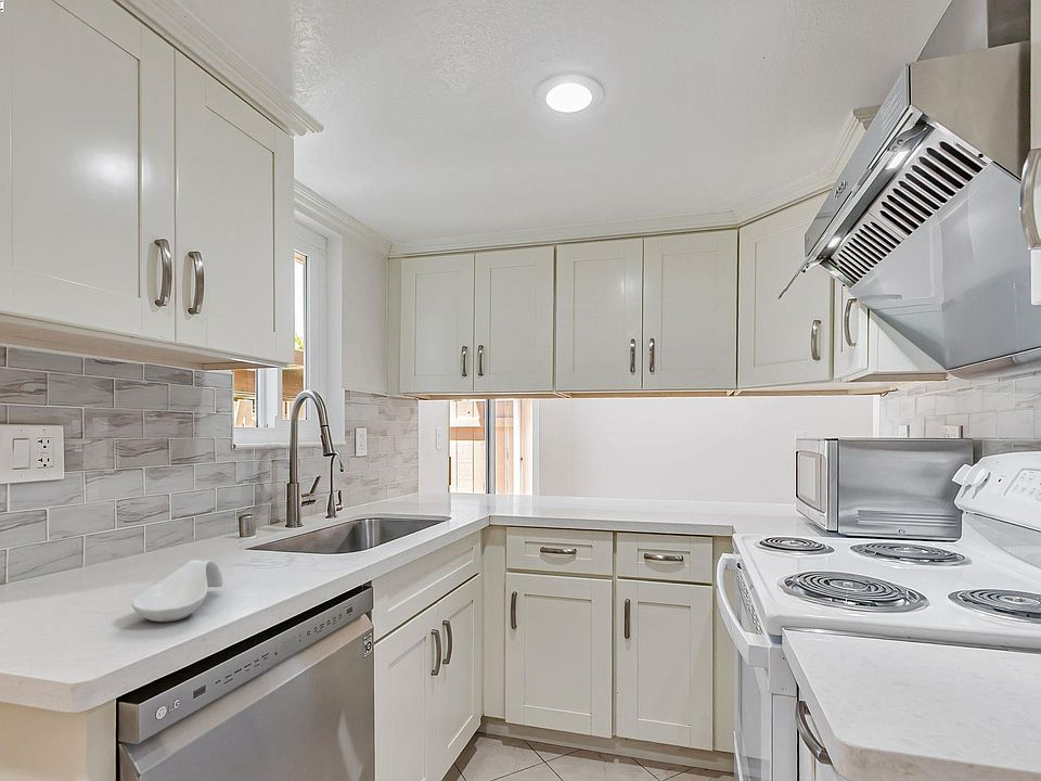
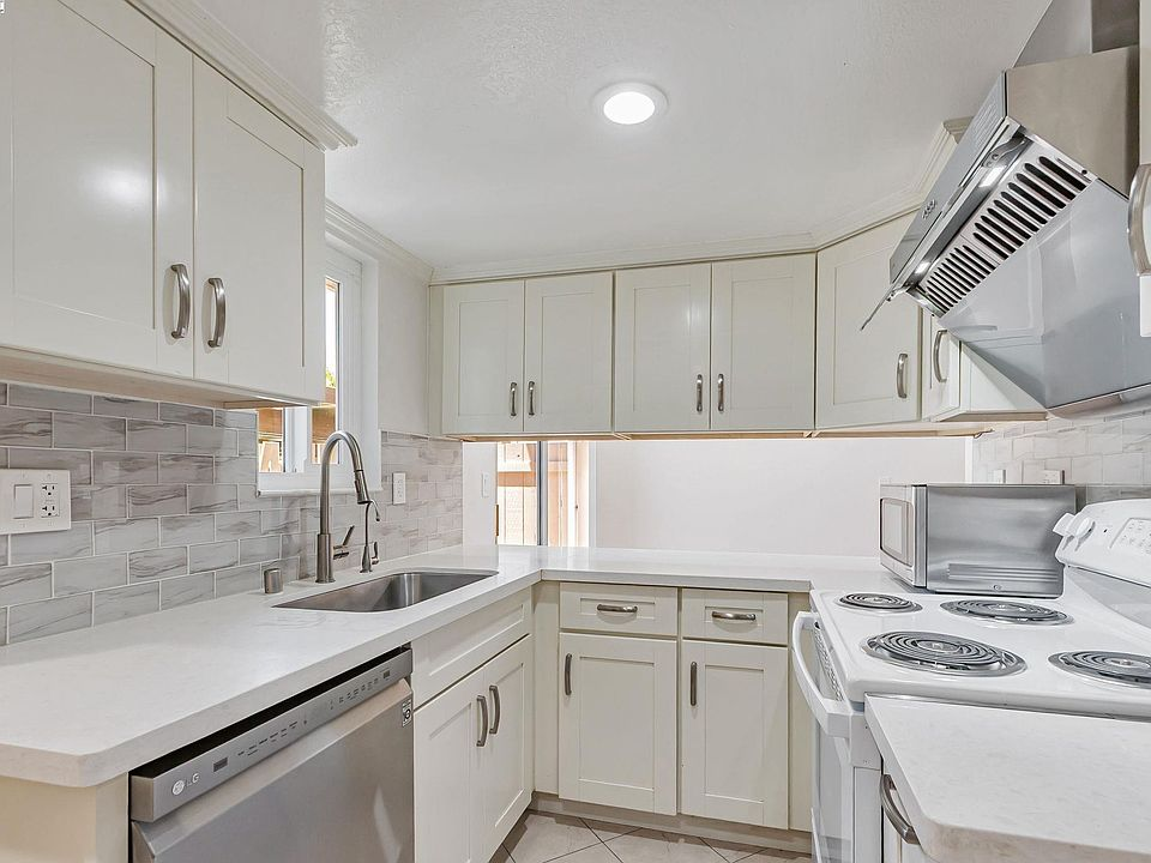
- spoon rest (184, 587)
